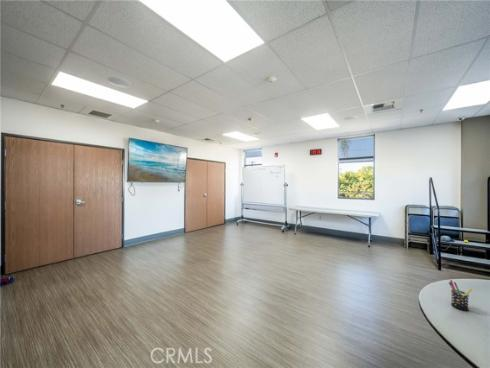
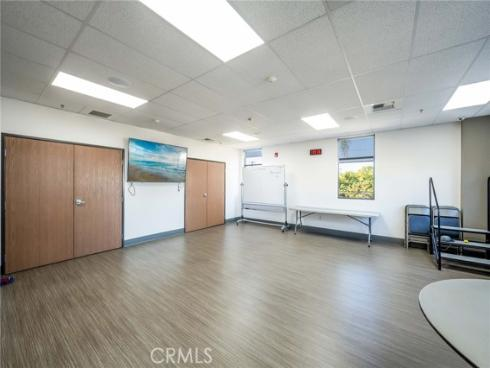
- pen holder (458, 294)
